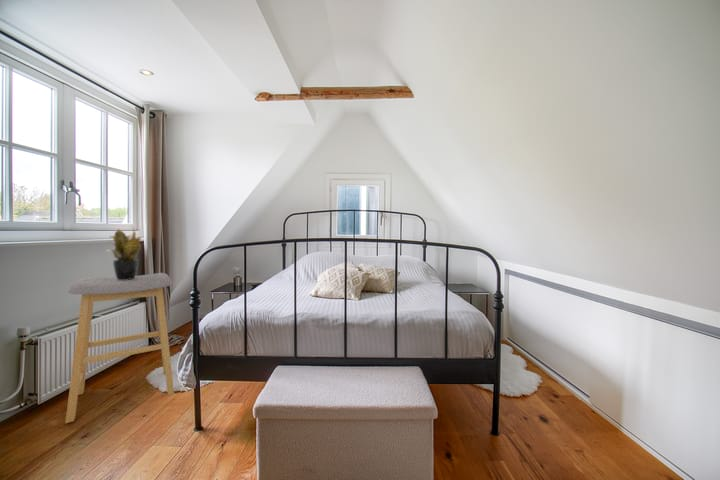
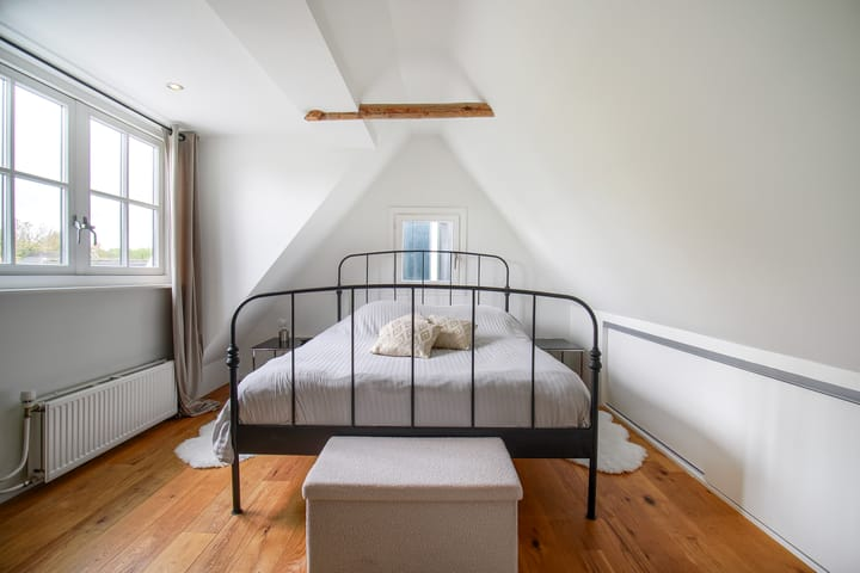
- potted plant (124, 249)
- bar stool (125, 336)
